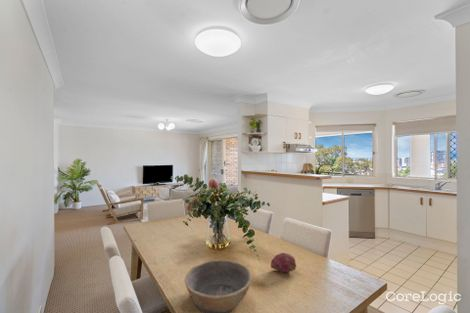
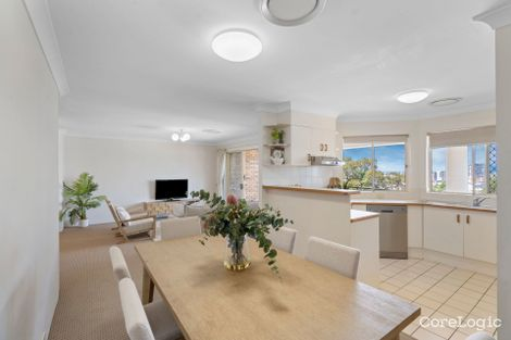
- bowl (218, 286)
- fruit (283, 261)
